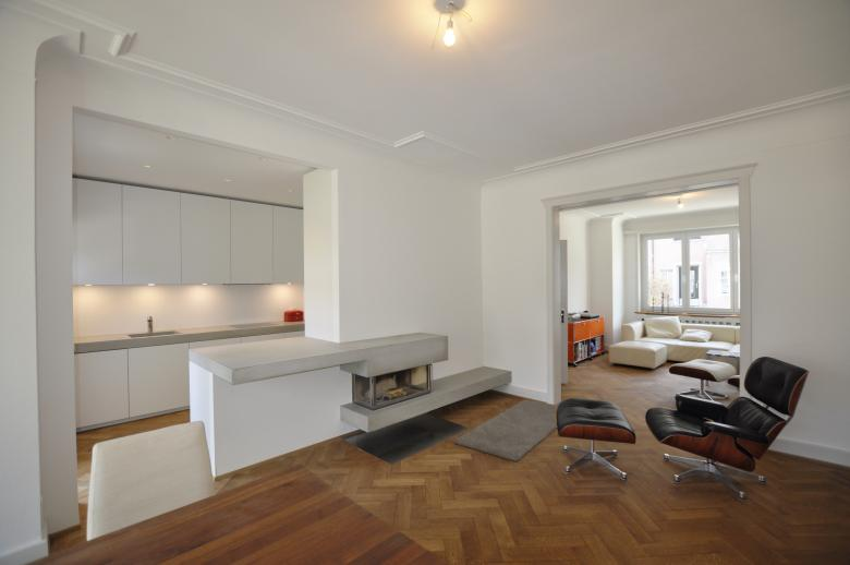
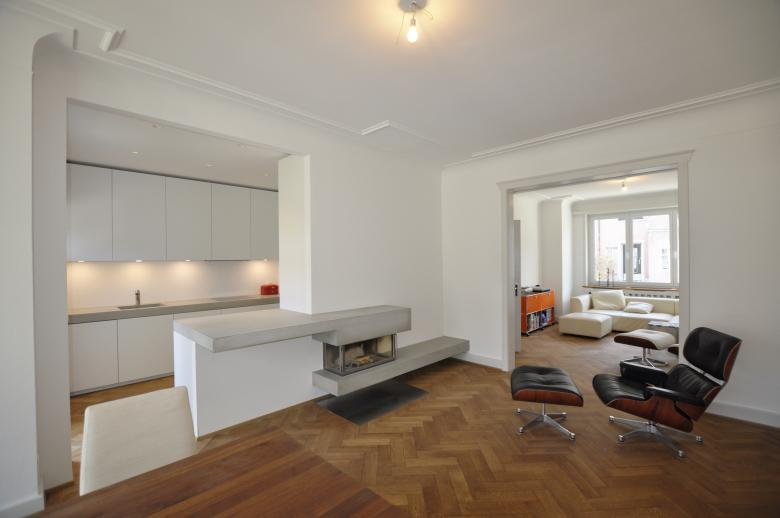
- rug (521, 423)
